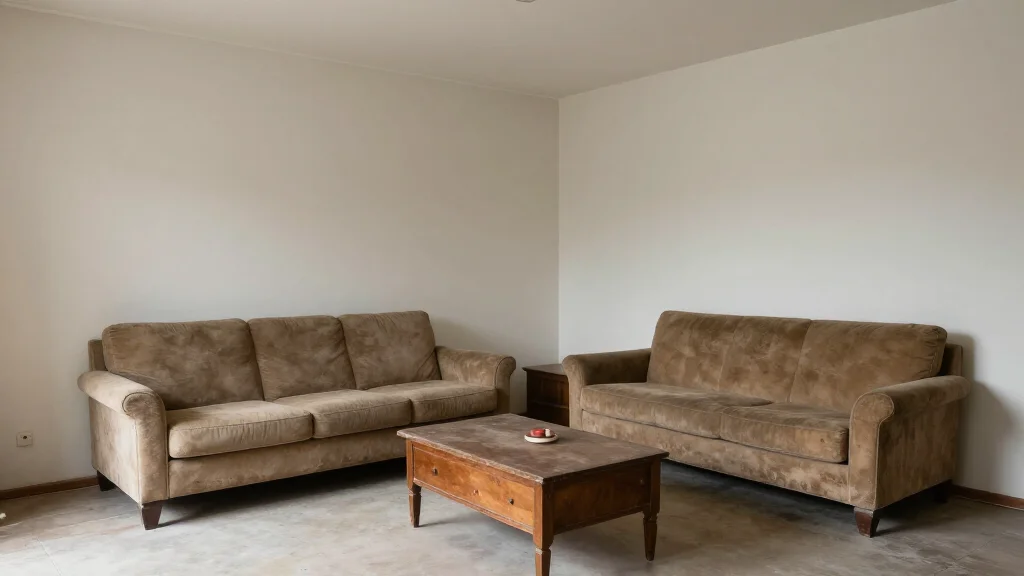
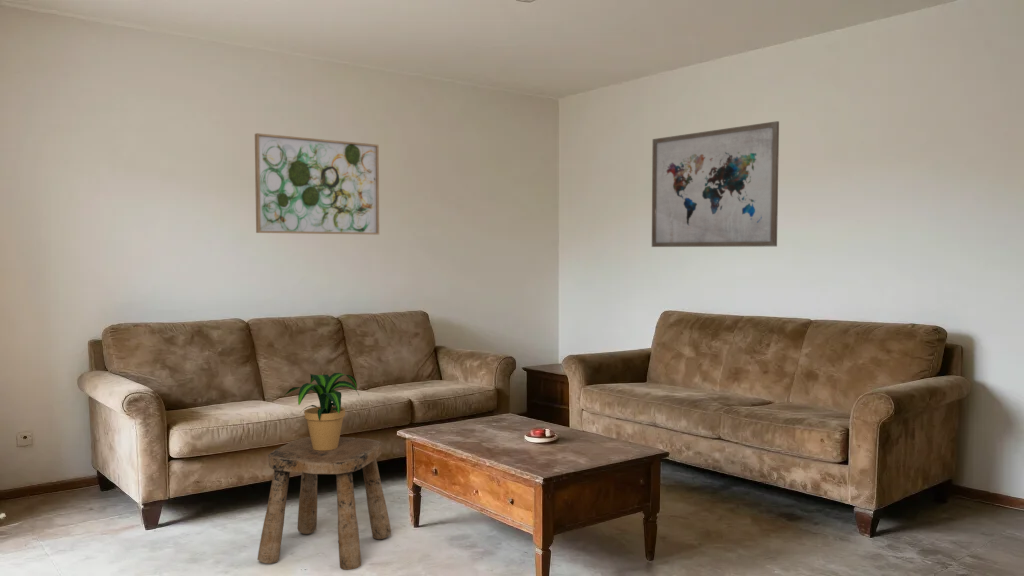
+ wall art (320, 186)
+ stool (316, 498)
+ potted plant (325, 411)
+ wall art (710, 189)
